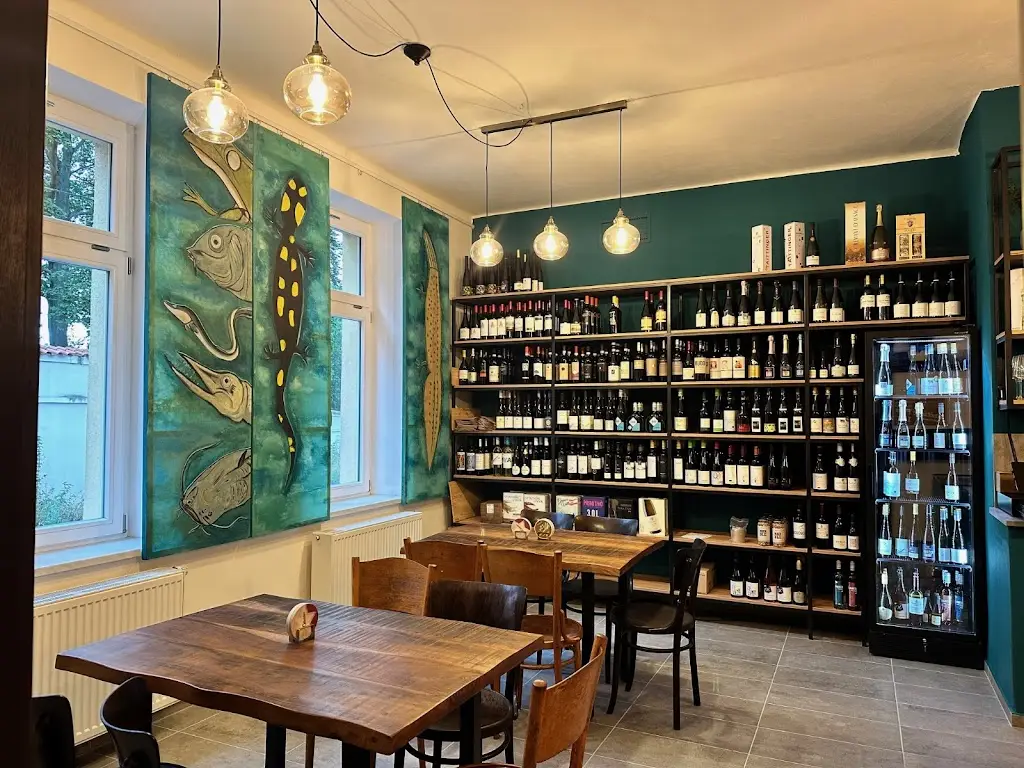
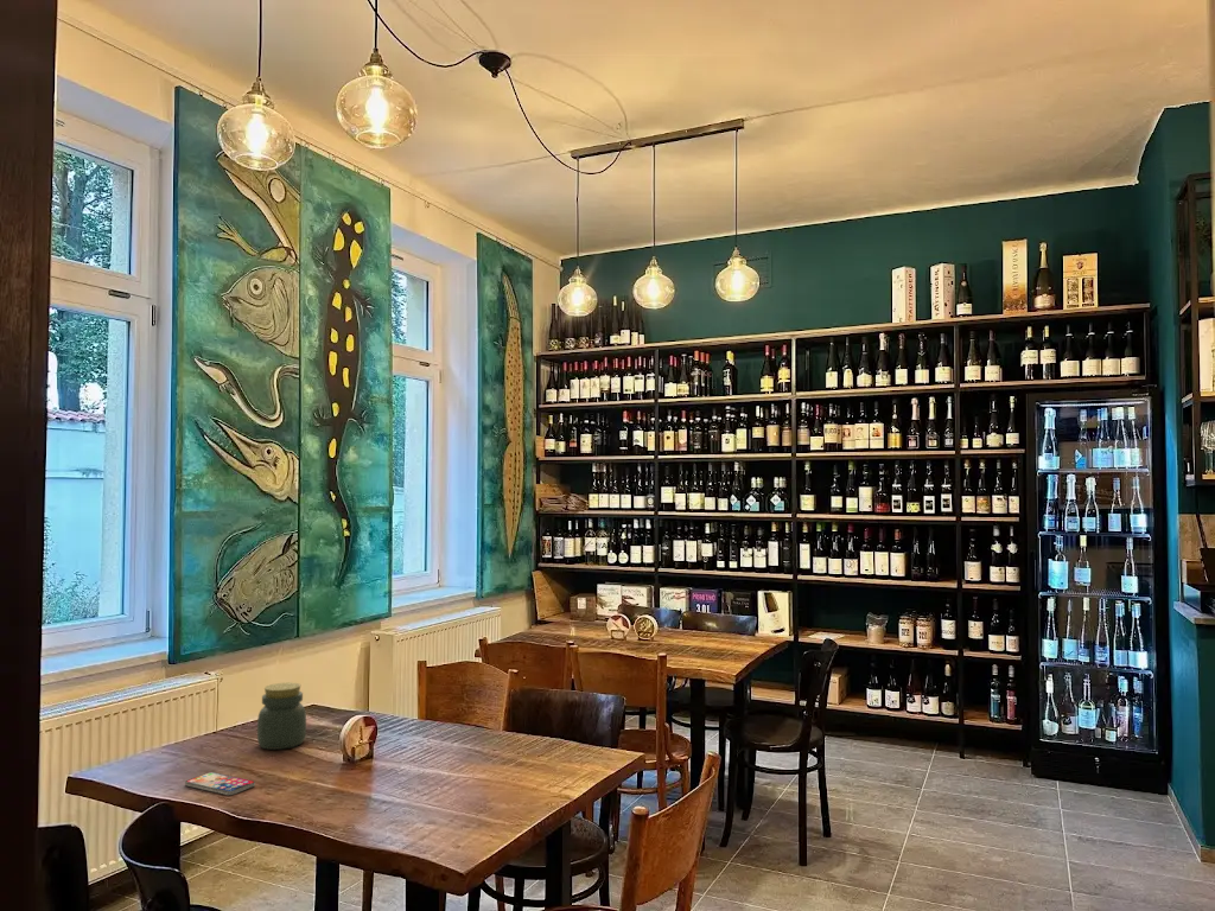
+ jar (281, 714)
+ smartphone (220, 783)
